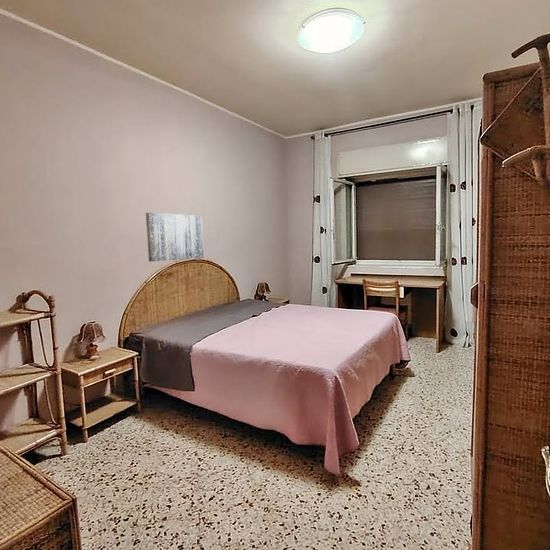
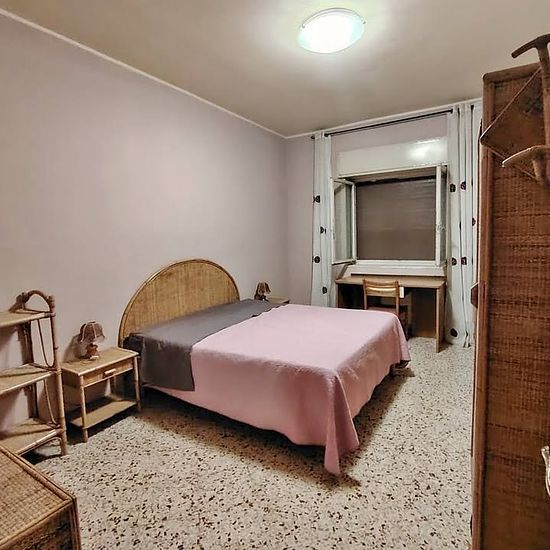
- wall art (177, 237)
